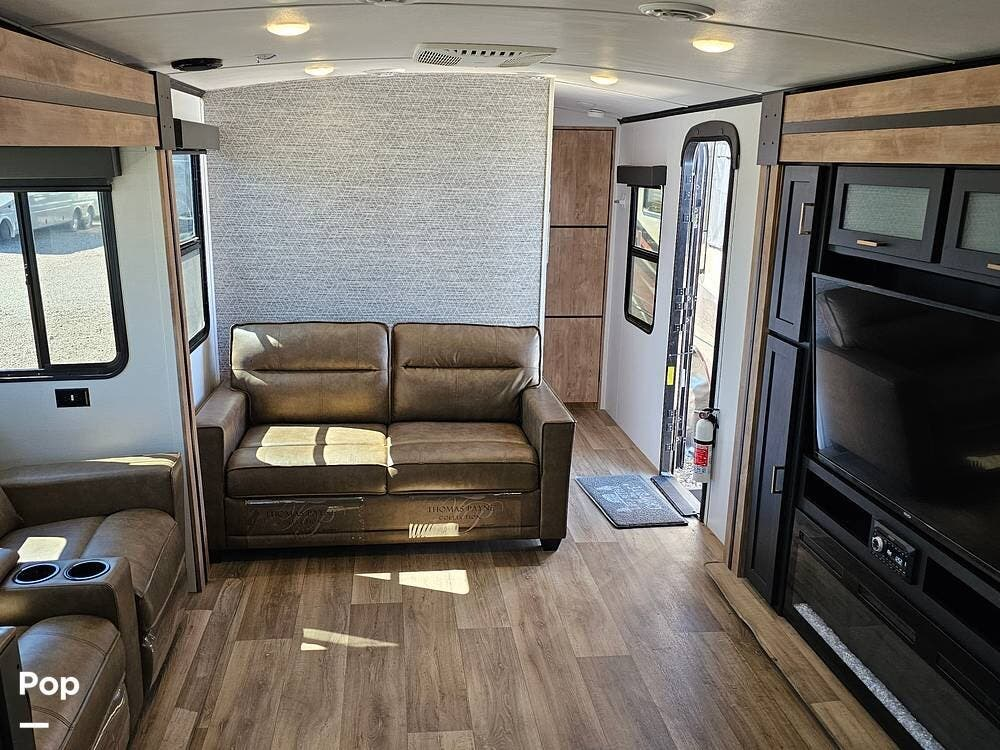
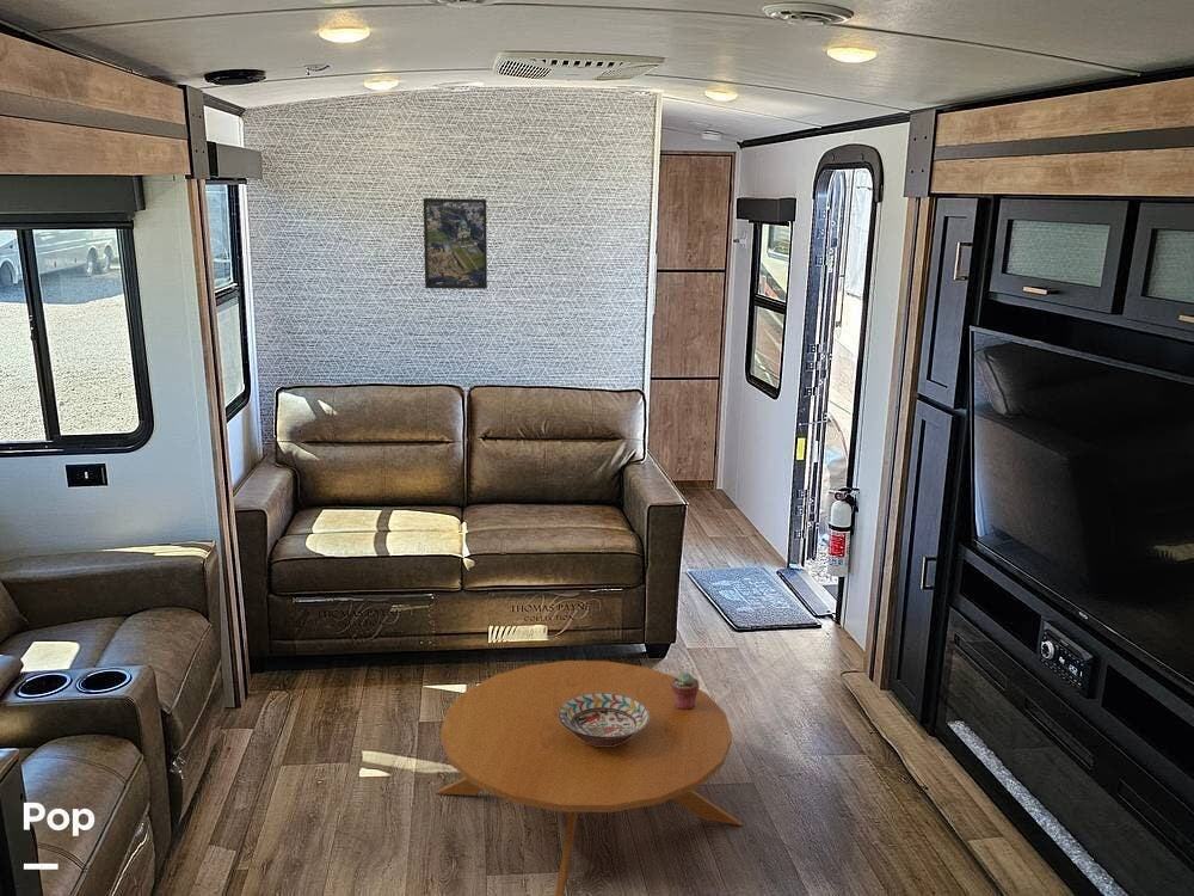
+ decorative bowl (603, 723)
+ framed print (455, 244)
+ coffee table (586, 766)
+ potted succulent (685, 688)
